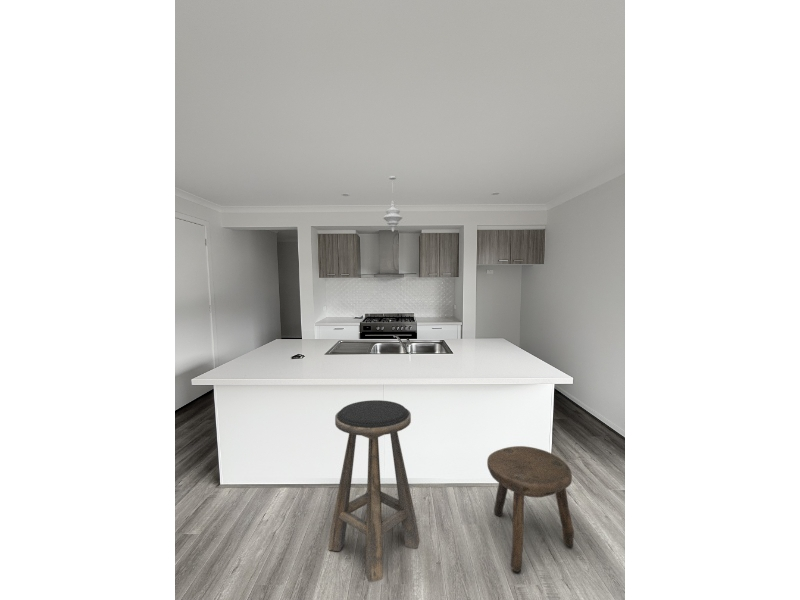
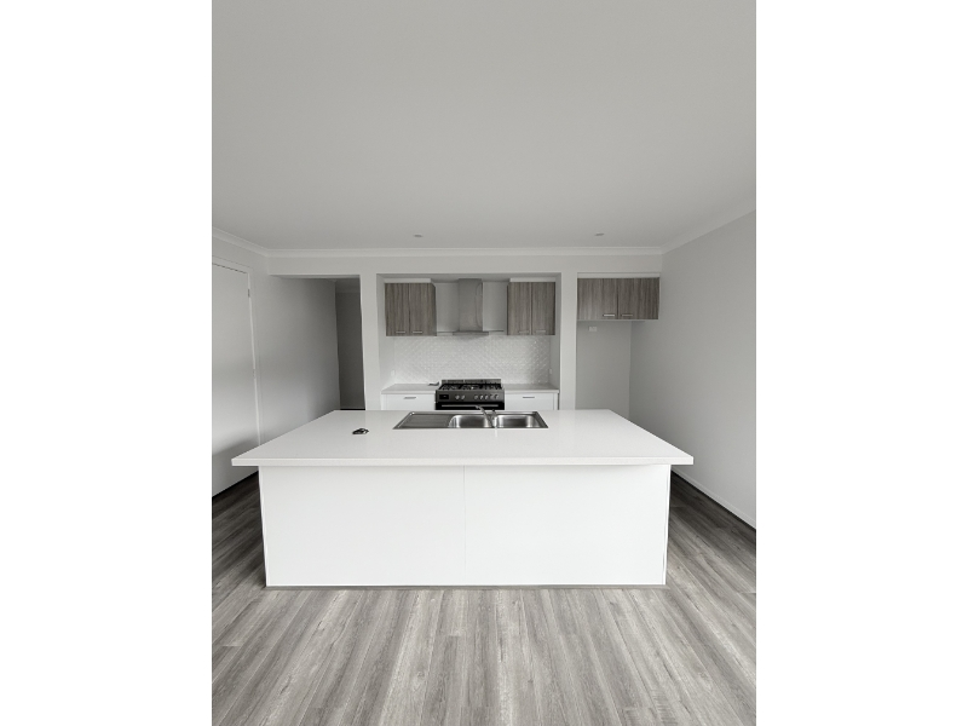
- stool (373, 477)
- stool (523, 498)
- pendant light (392, 204)
